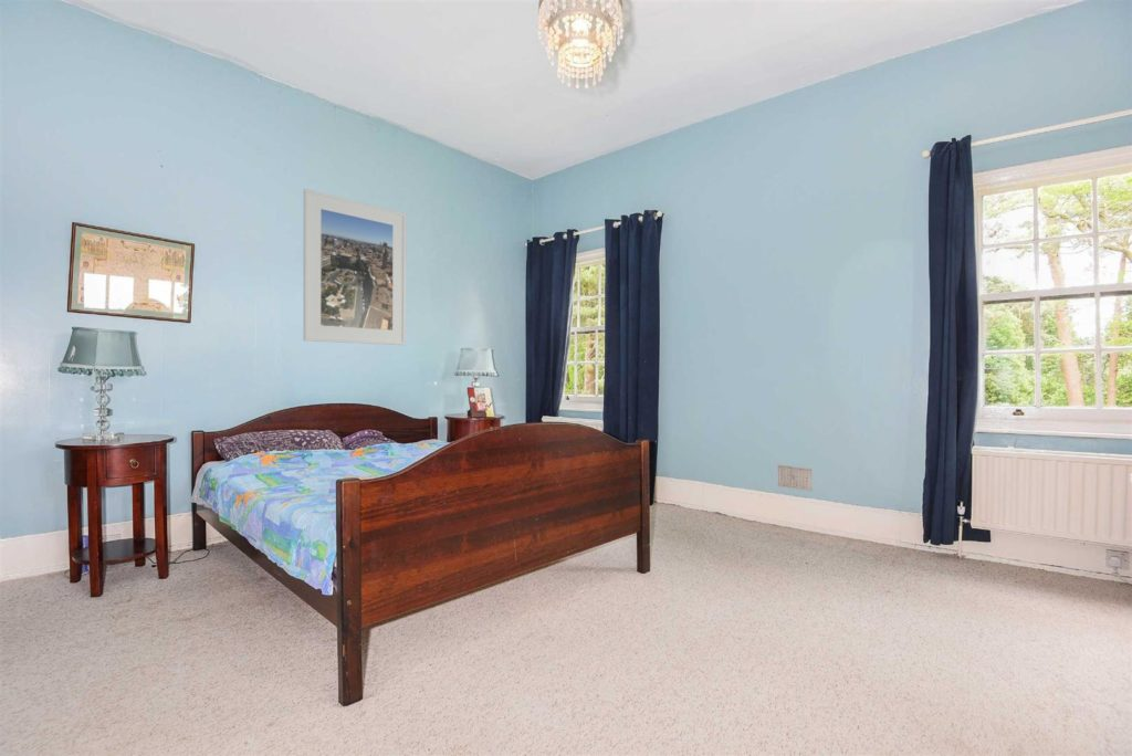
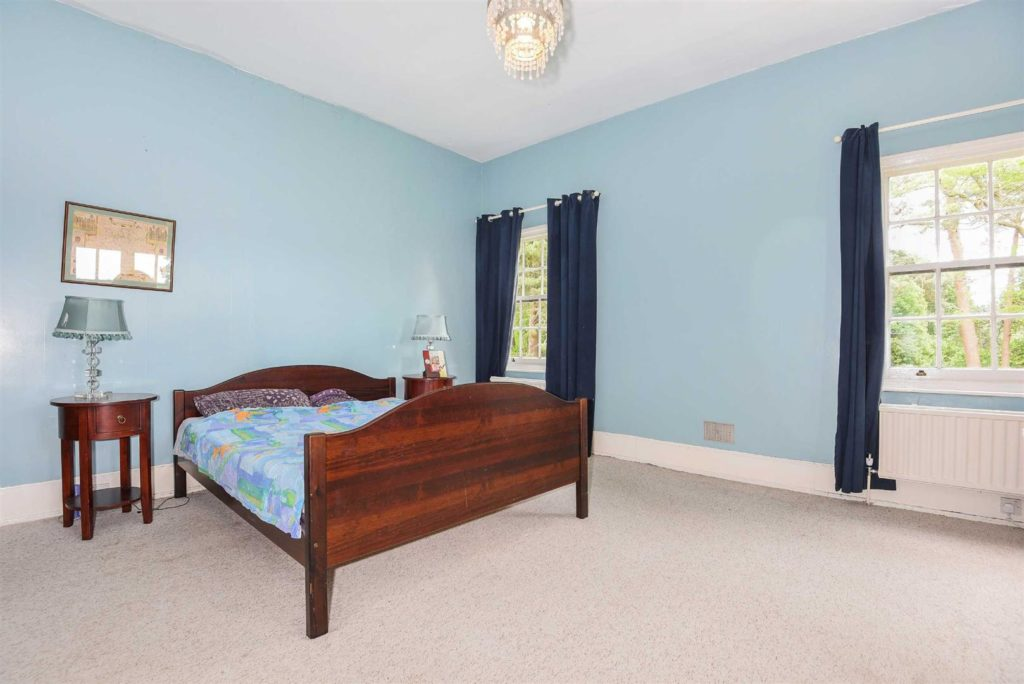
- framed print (358, 272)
